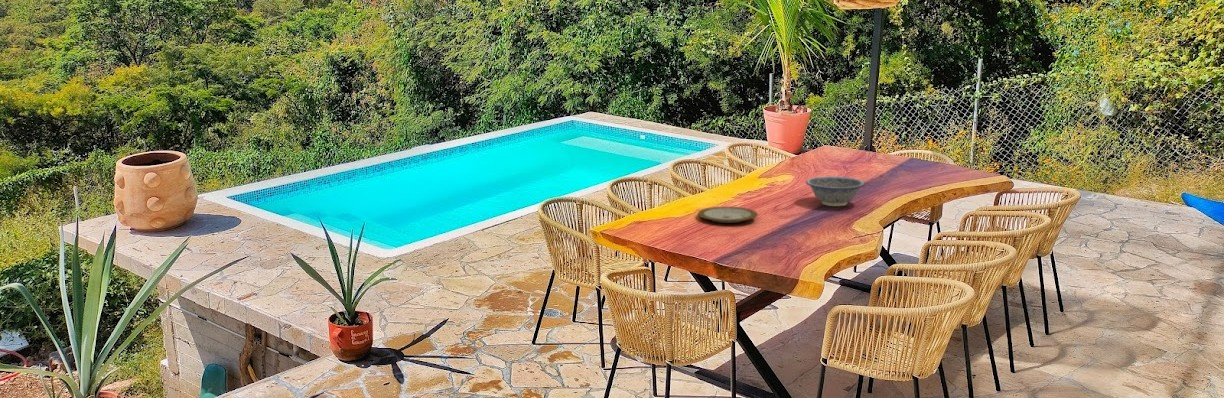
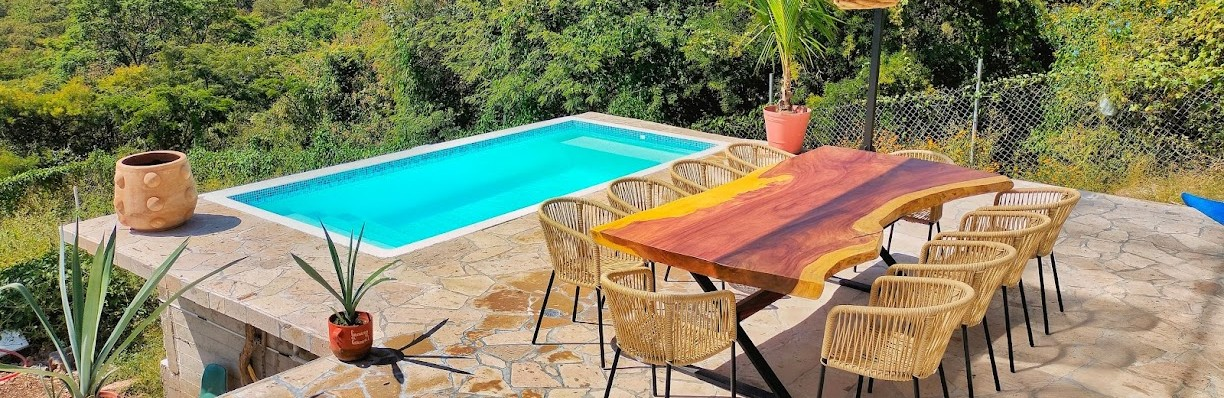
- decorative bowl (834, 192)
- plate (727, 215)
